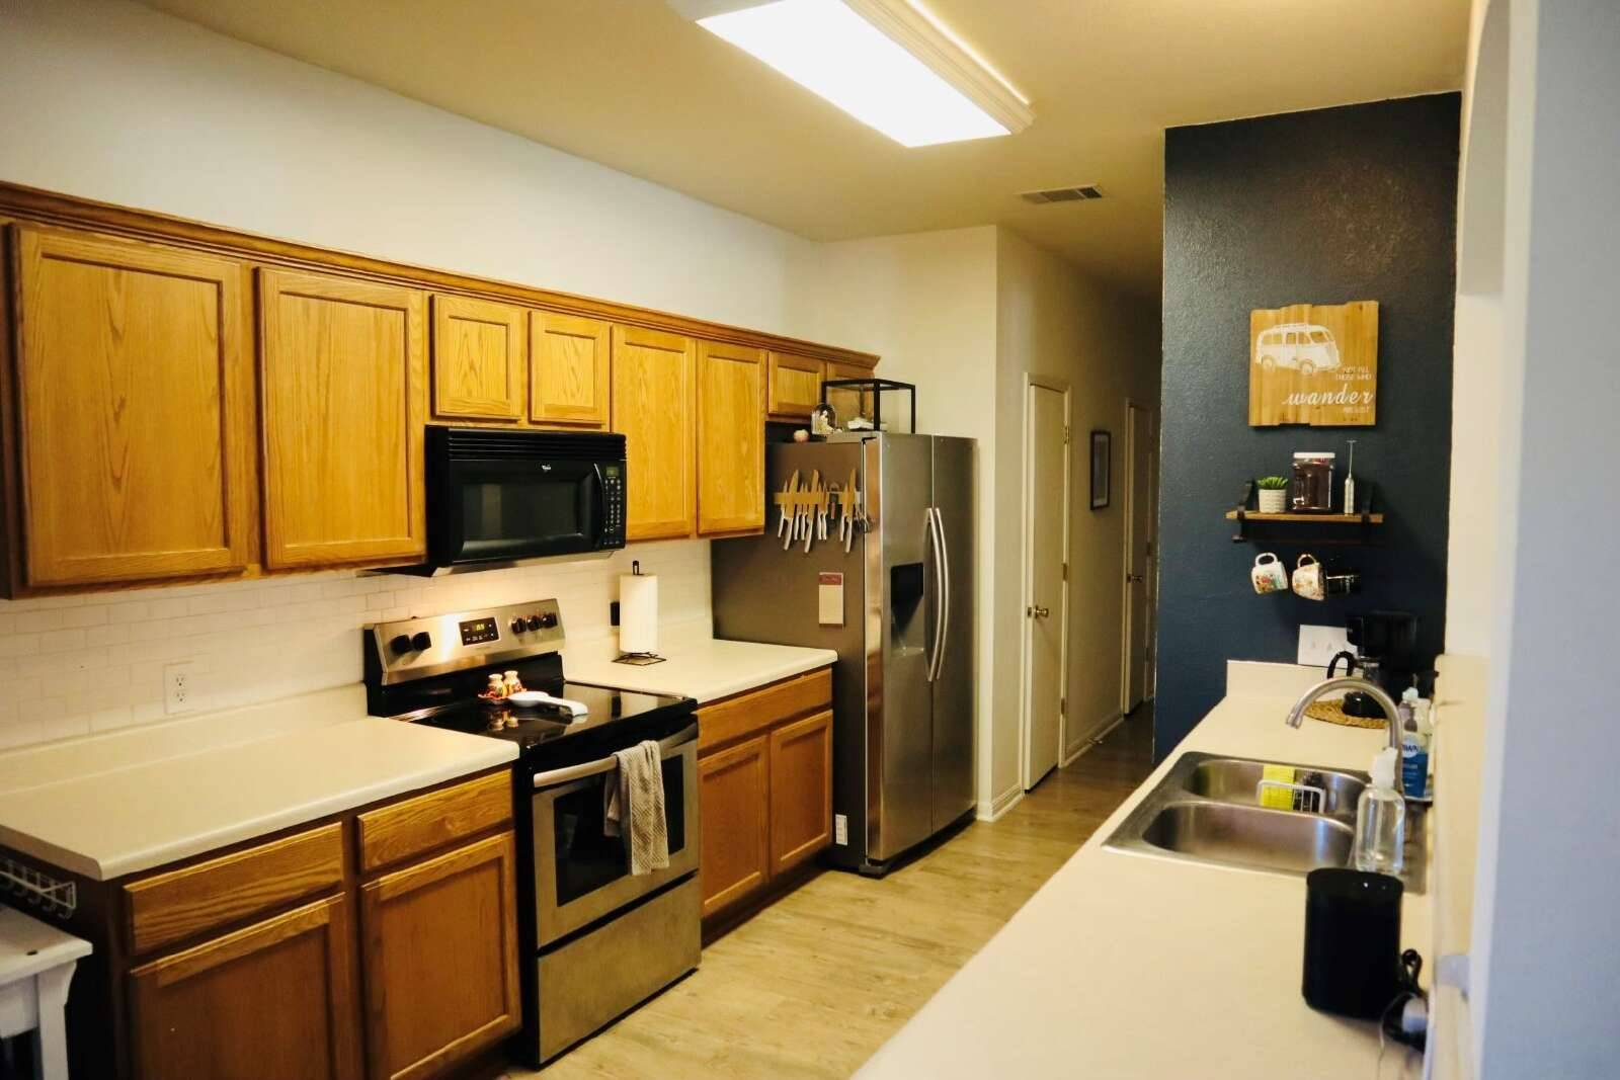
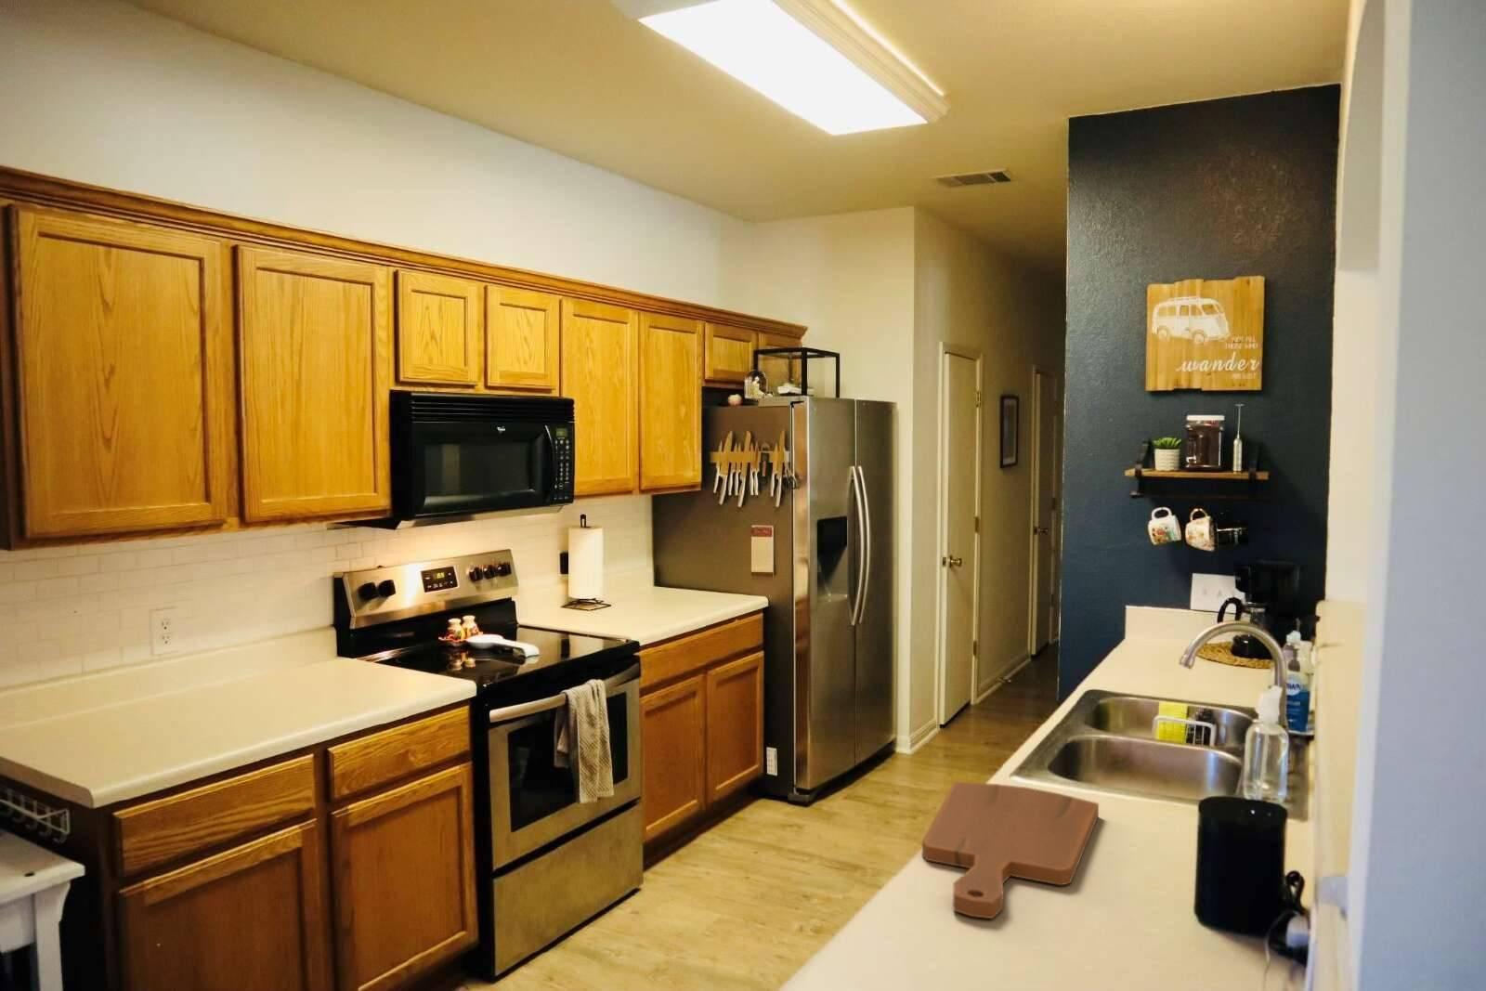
+ cutting board (1007, 833)
